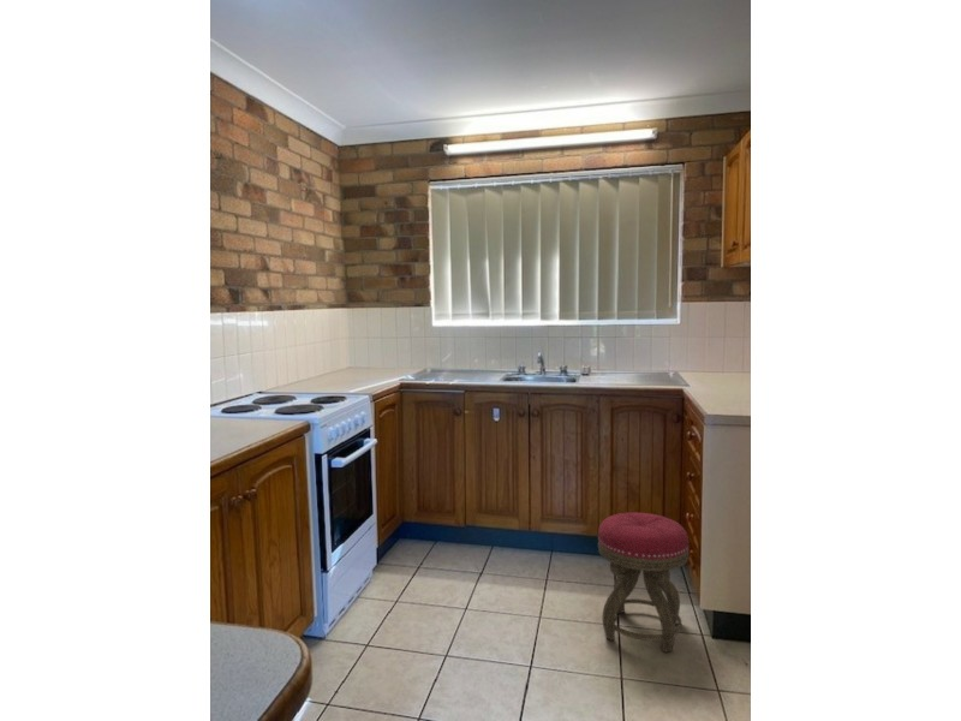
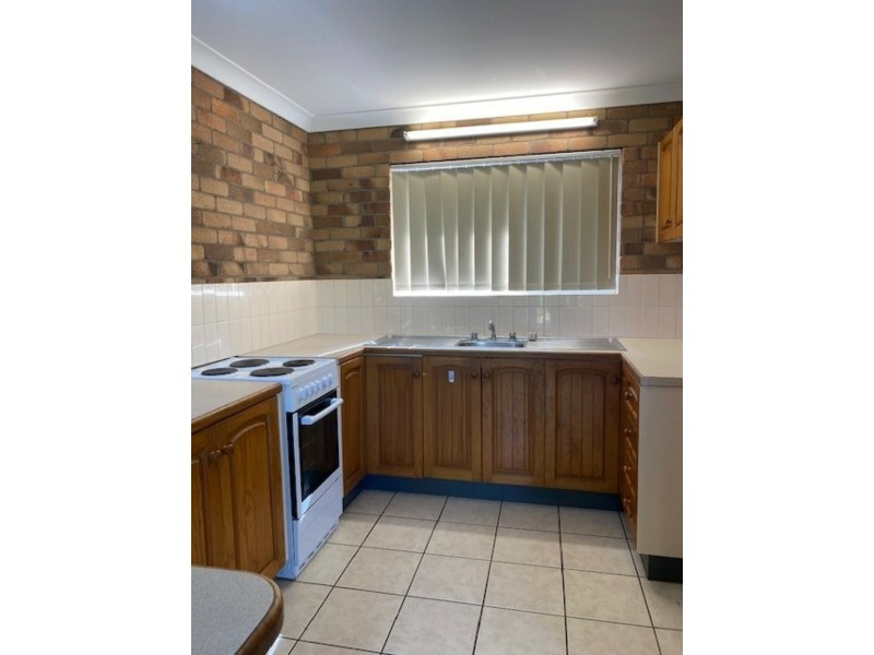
- stool (643, 574)
